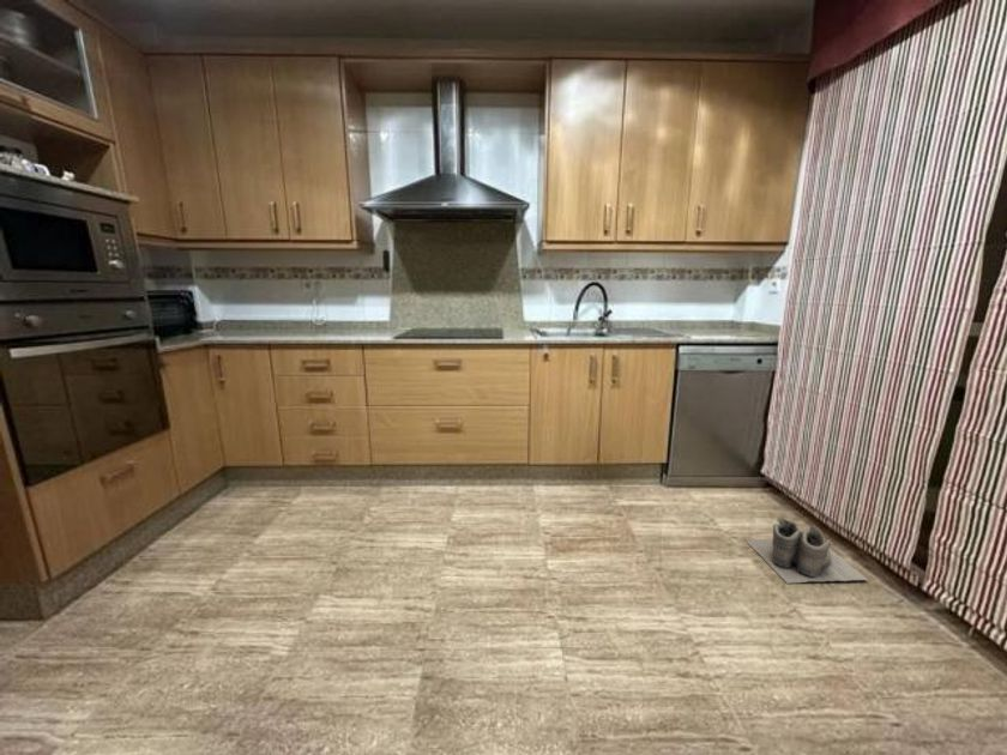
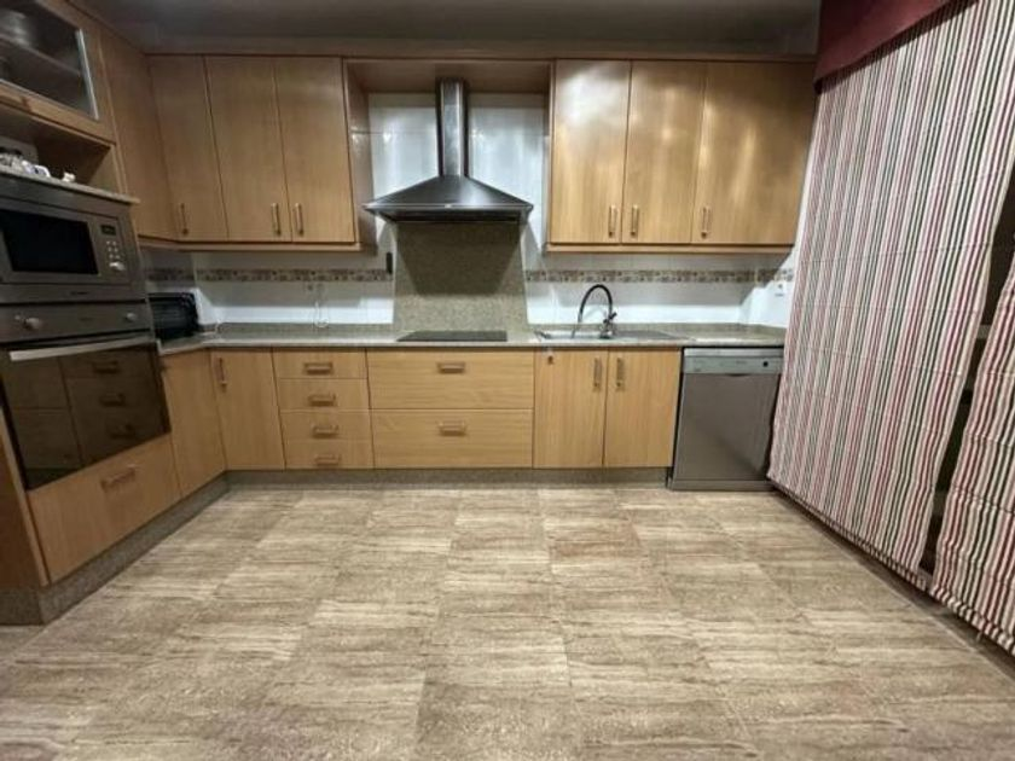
- boots (804, 540)
